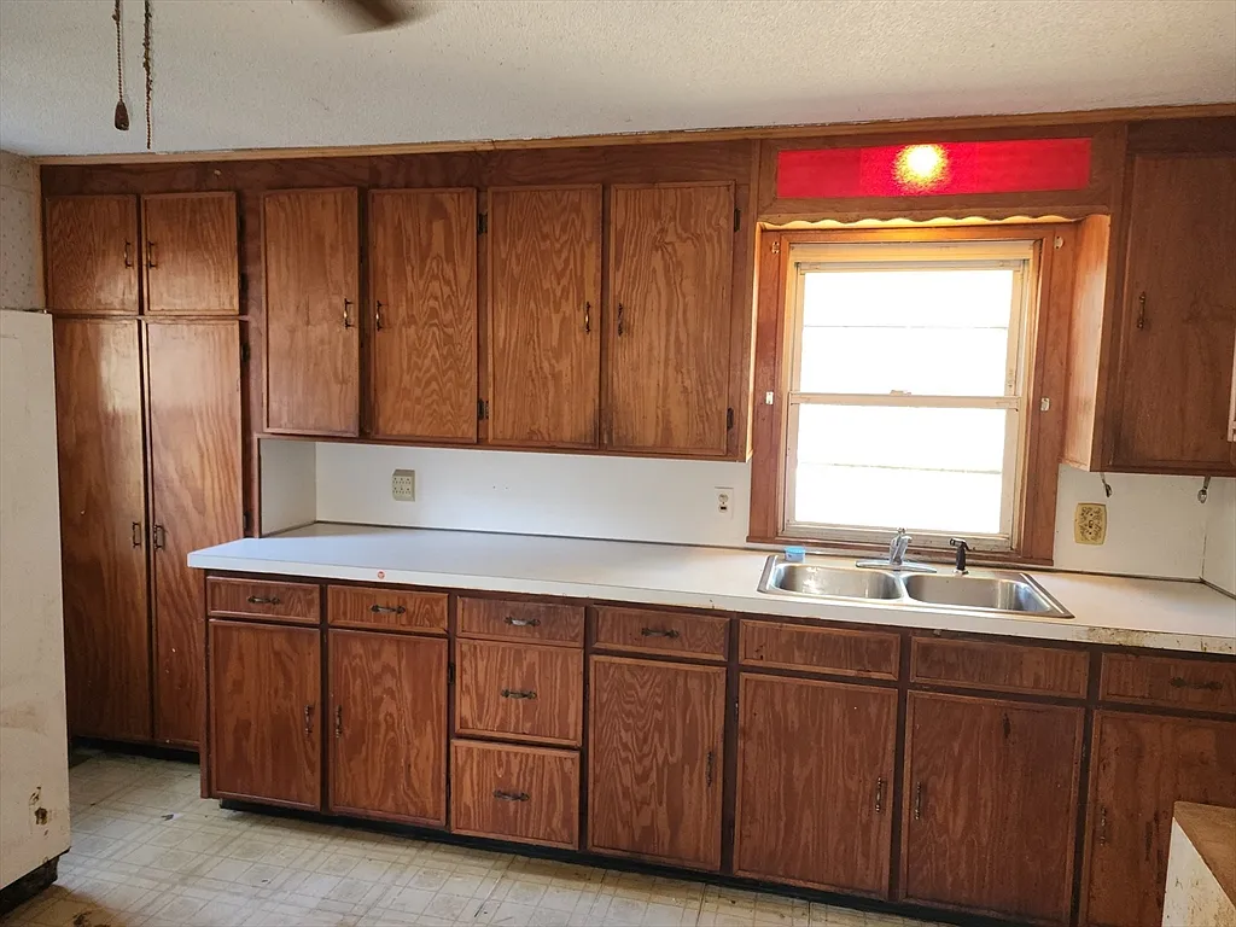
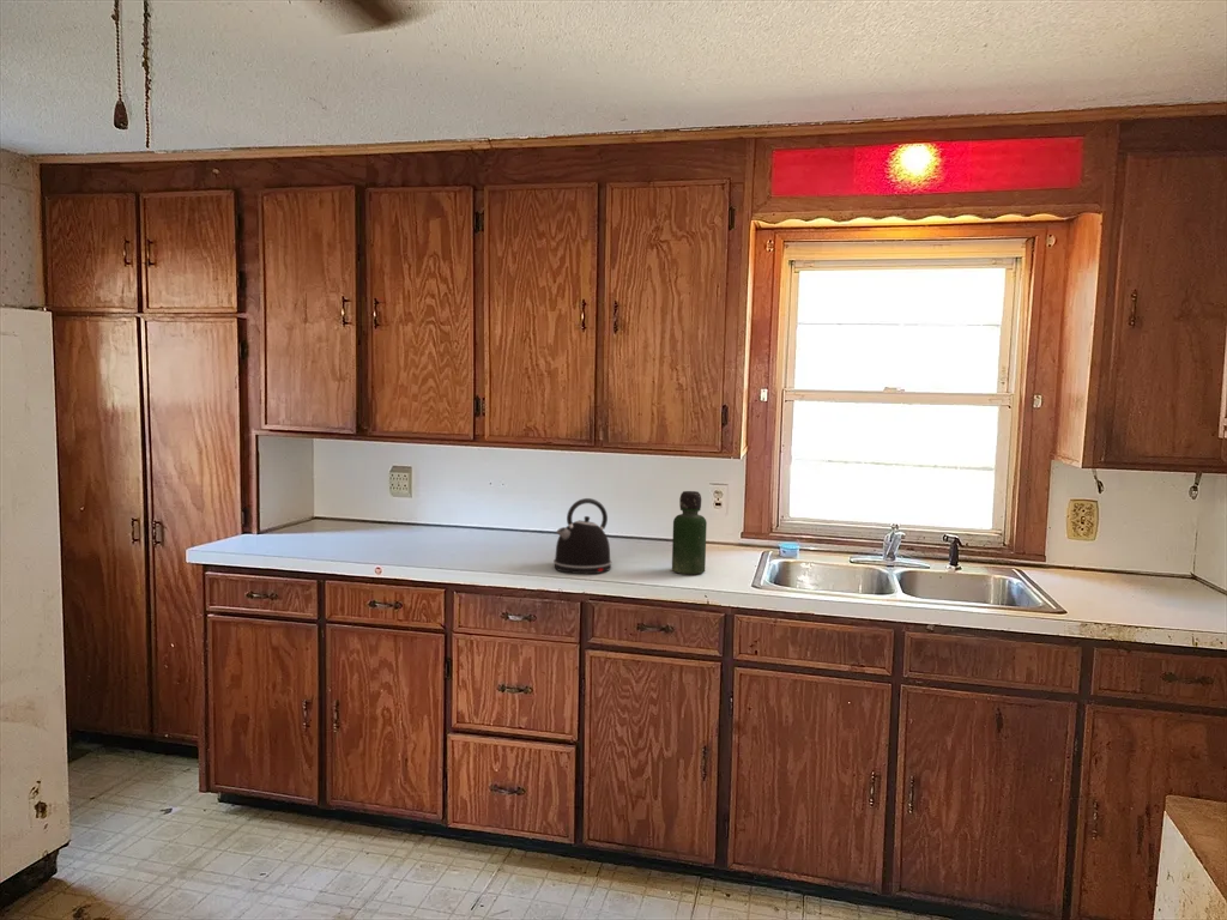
+ bottle (689, 531)
+ kettle (584, 533)
